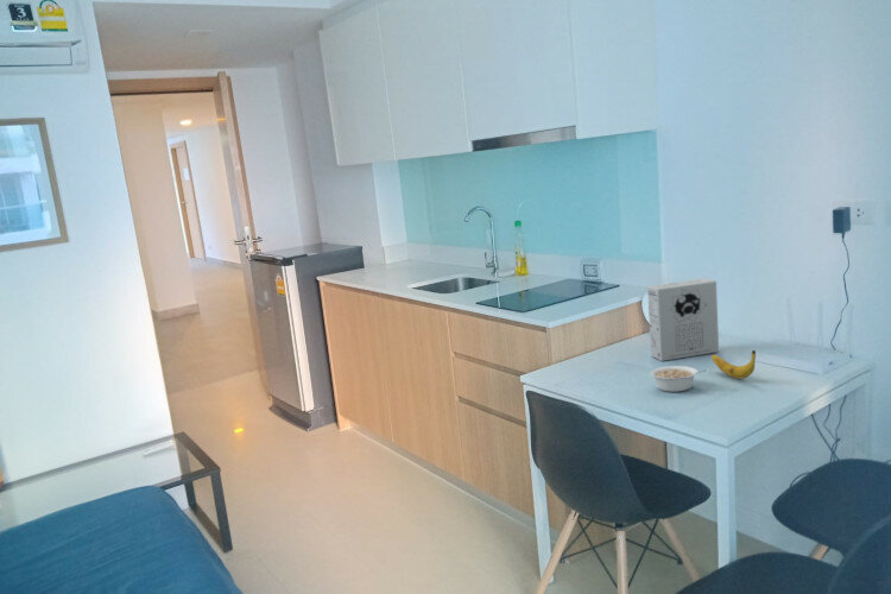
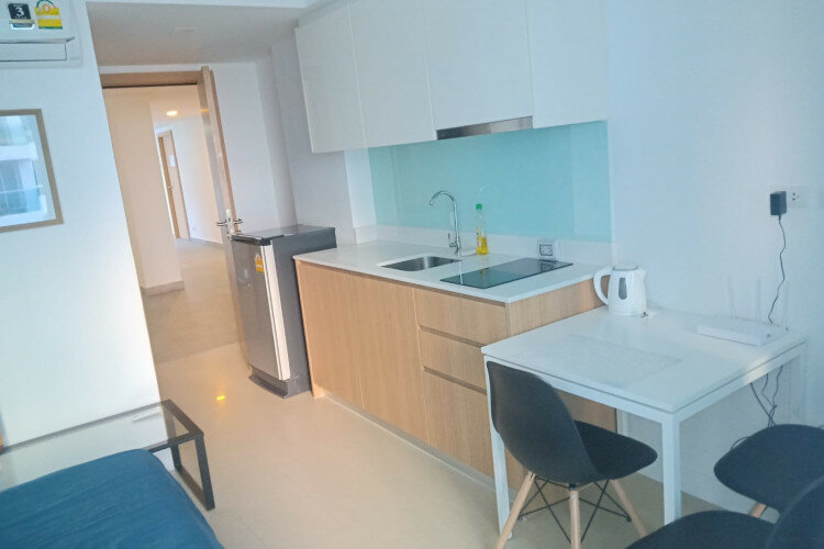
- legume (676, 378)
- banana (729, 364)
- cereal box (683, 318)
